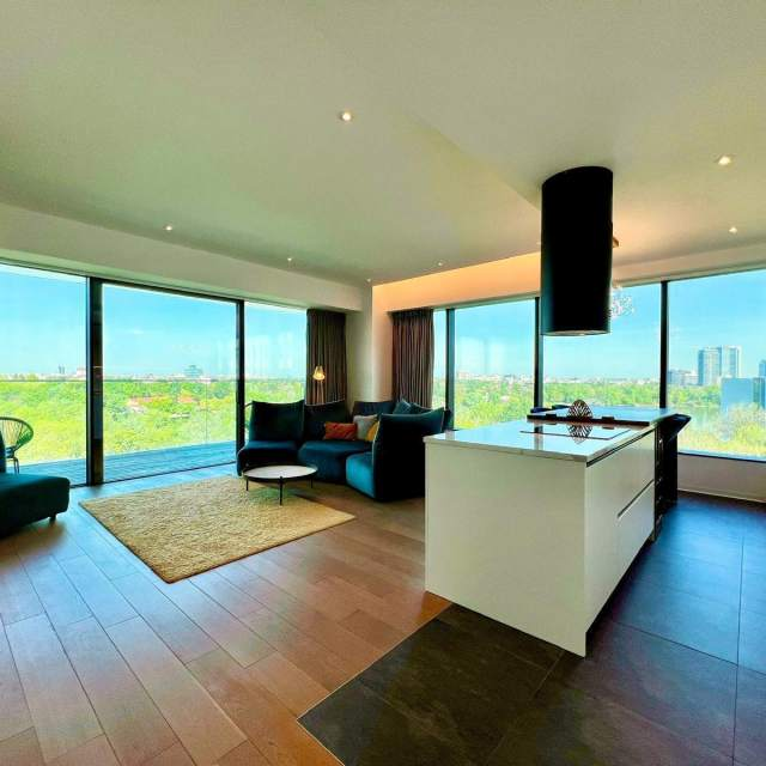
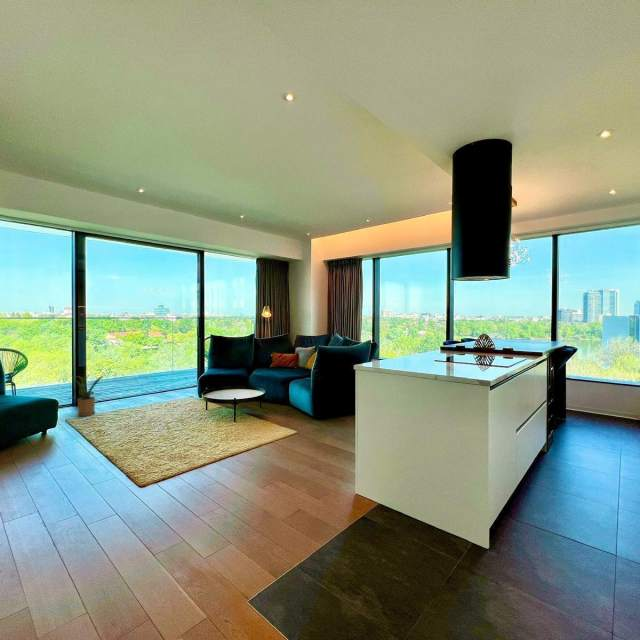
+ house plant (88, 394)
